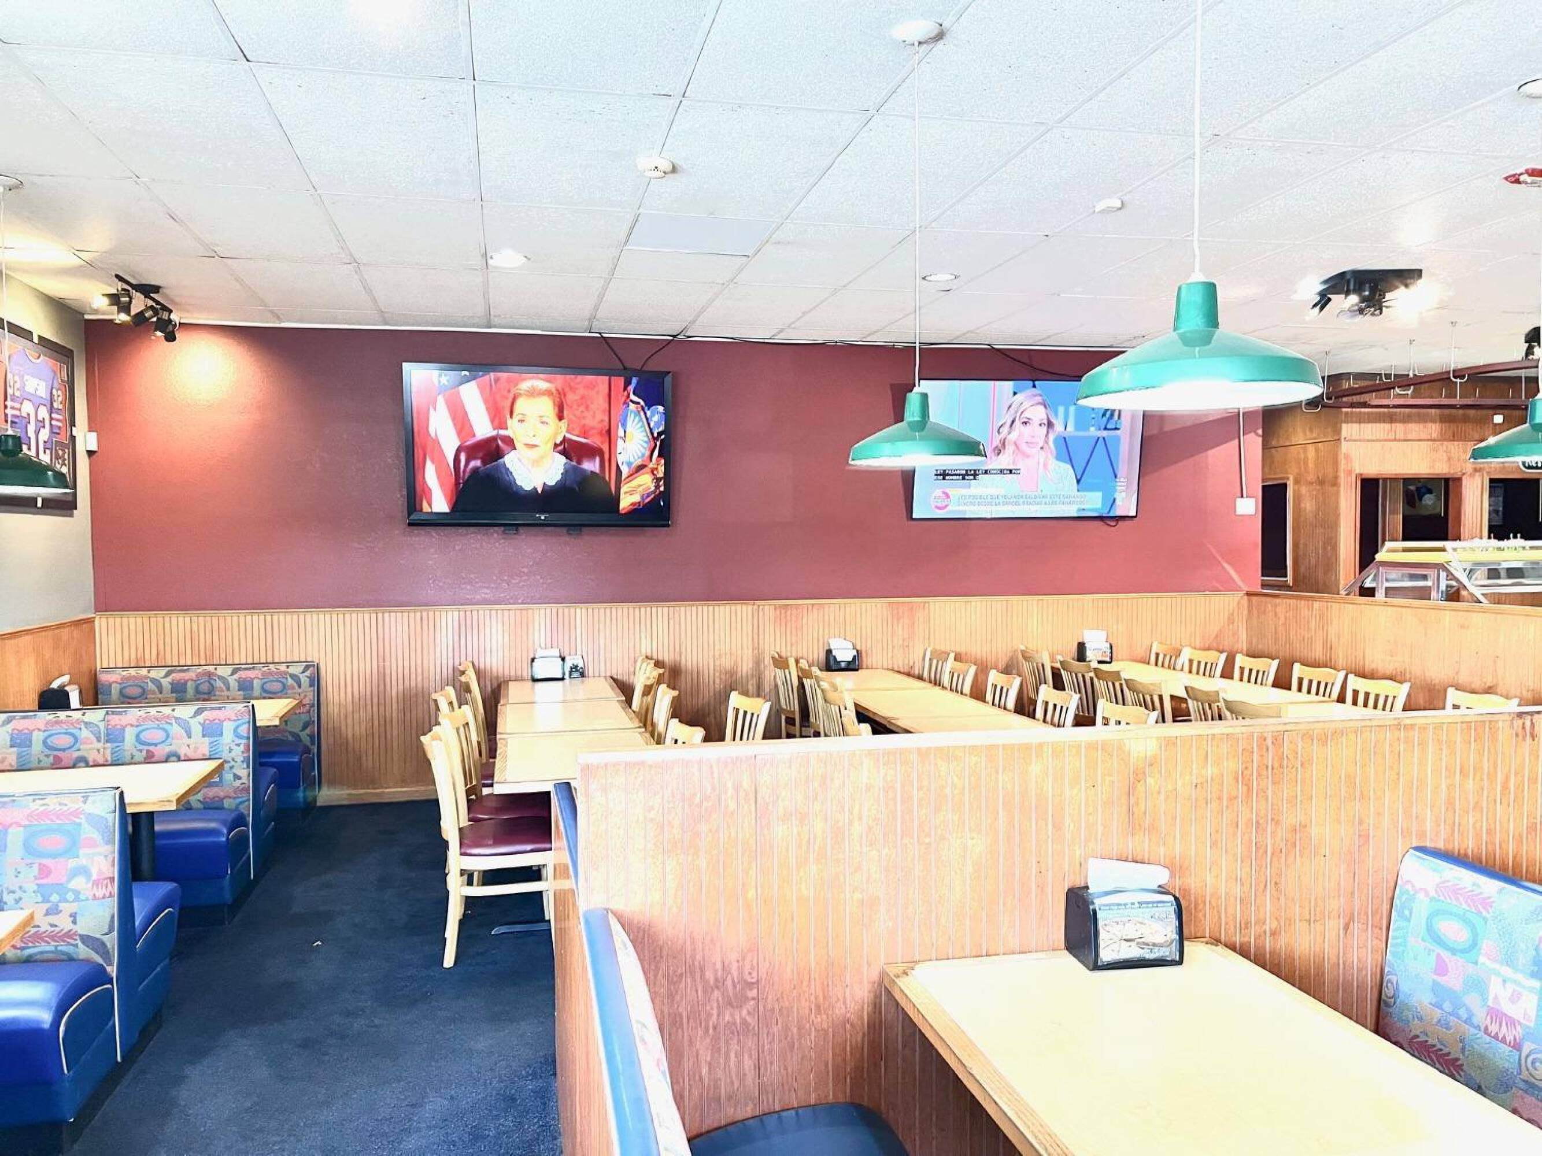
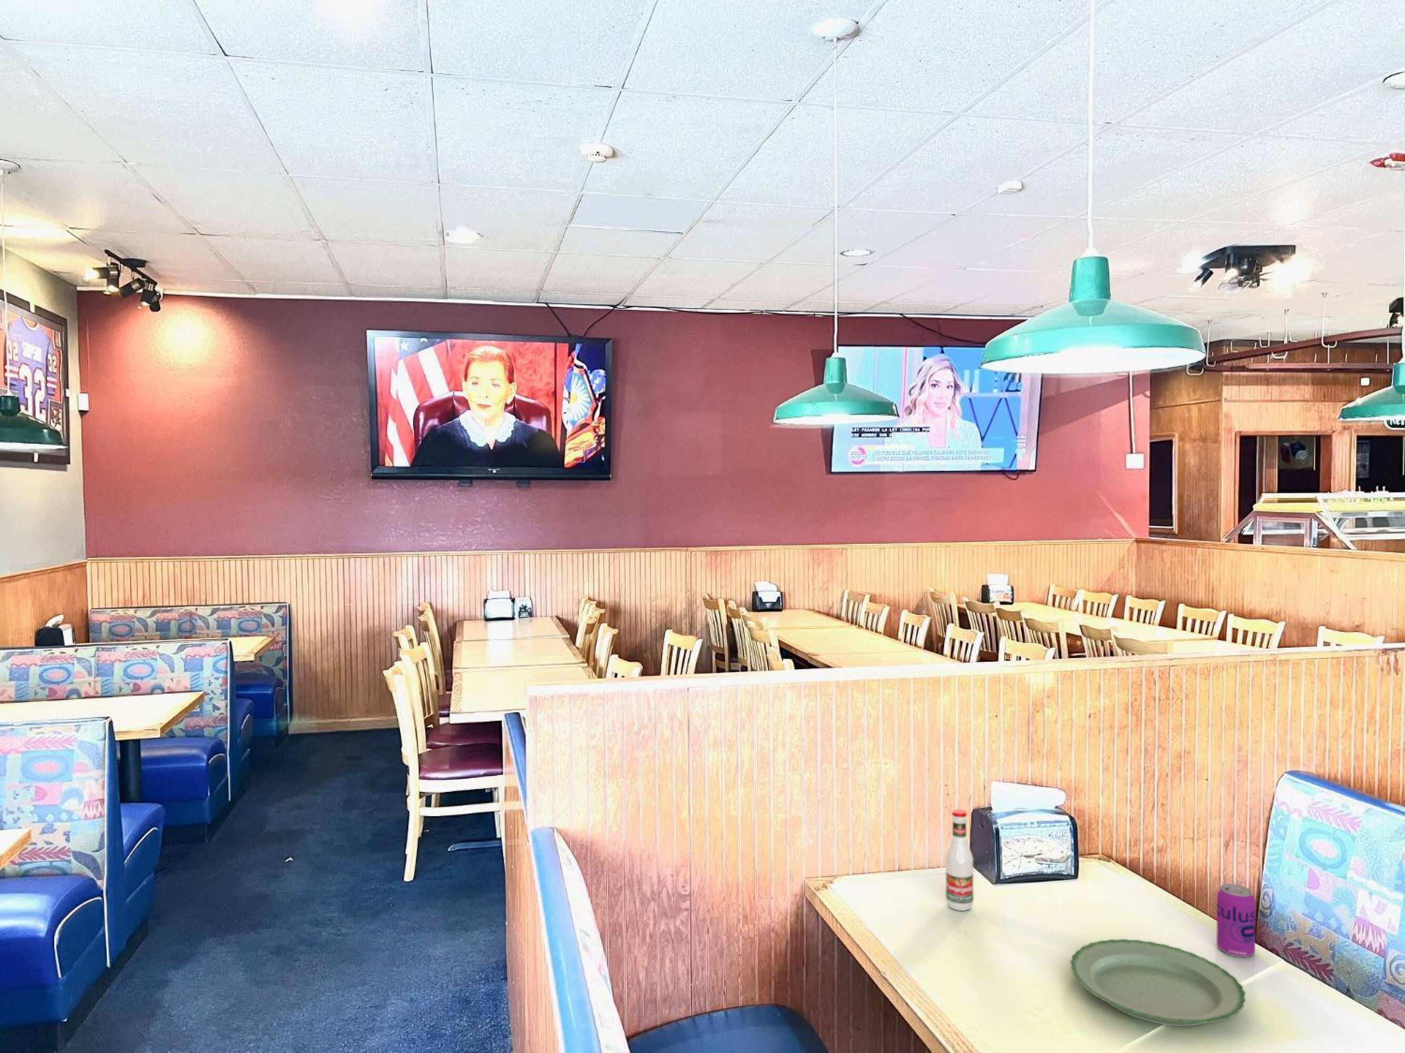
+ tabasco sauce (959, 858)
+ beverage can (1236, 920)
+ plate (1154, 986)
